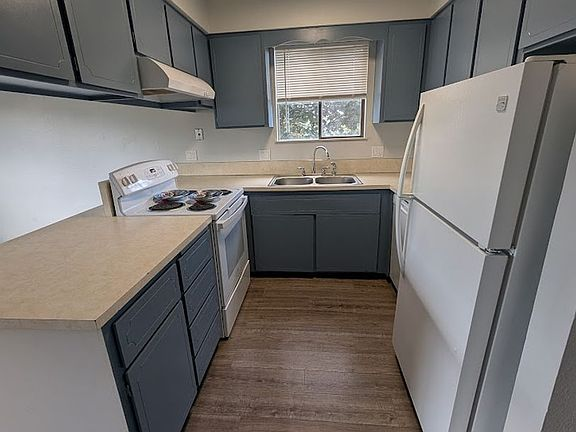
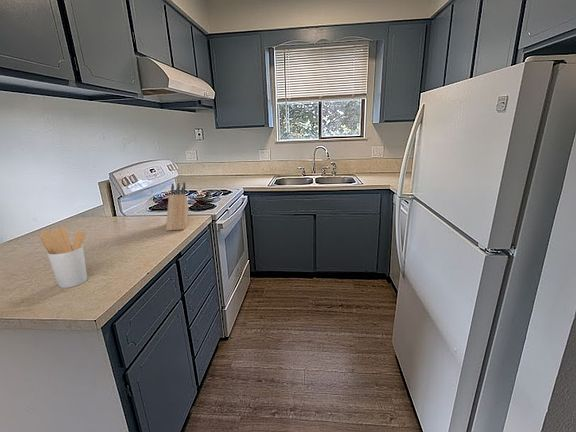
+ knife block (177, 205)
+ utensil holder (64, 255)
